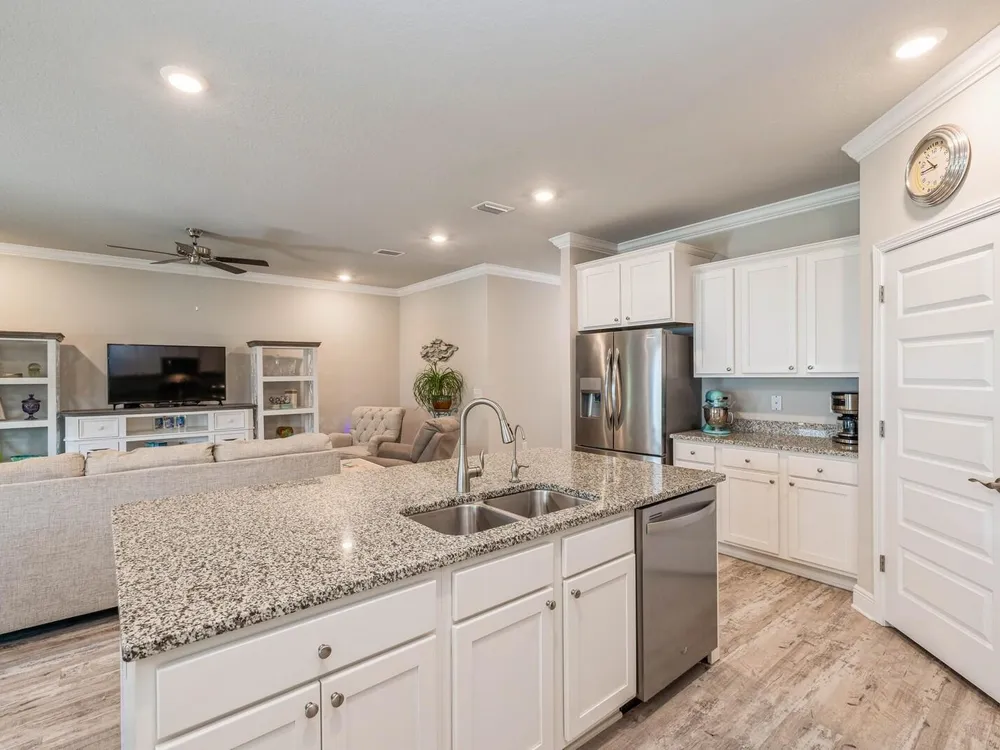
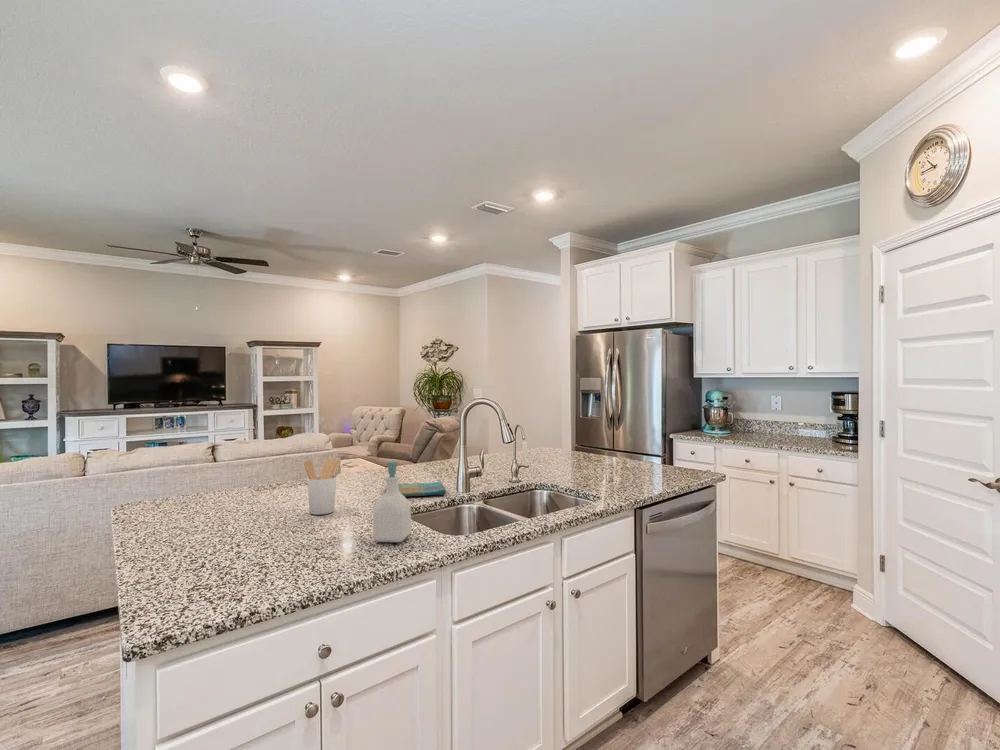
+ utensil holder (325, 484)
+ dish towel (415, 488)
+ soap bottle (392, 500)
